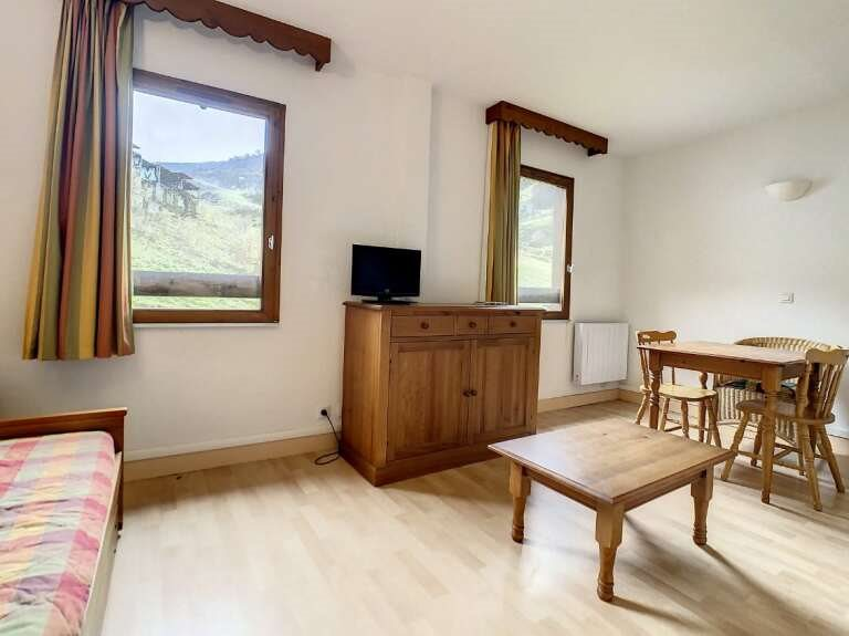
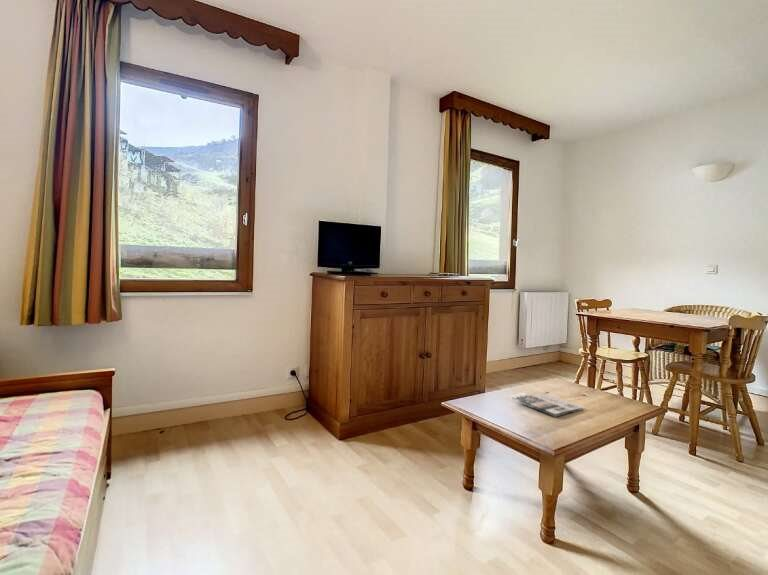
+ magazine (542, 401)
